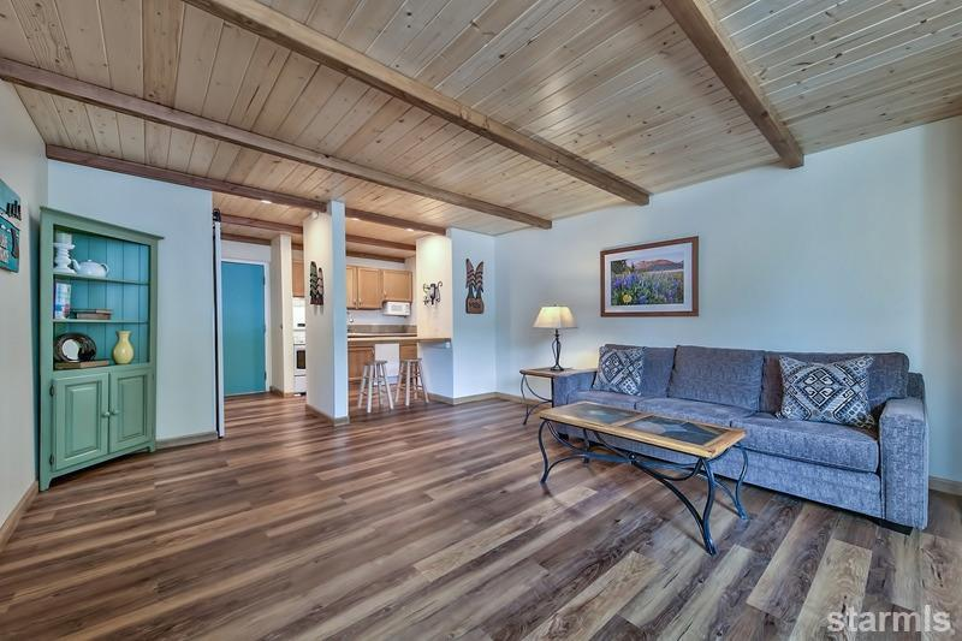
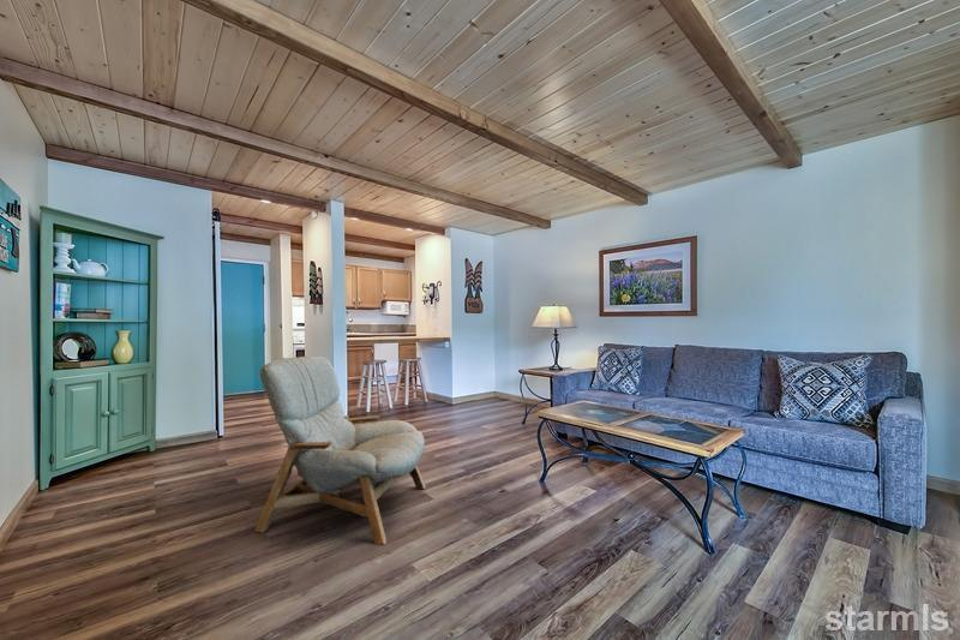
+ armchair (346, 432)
